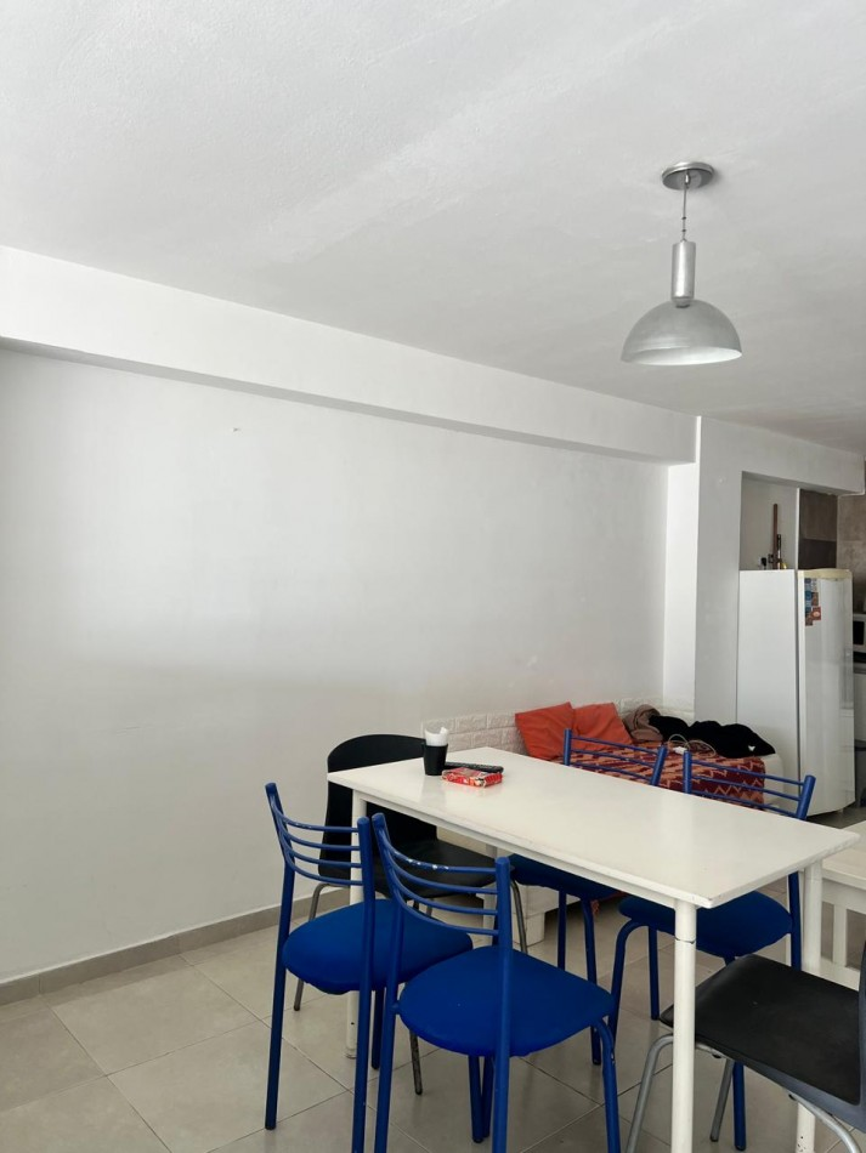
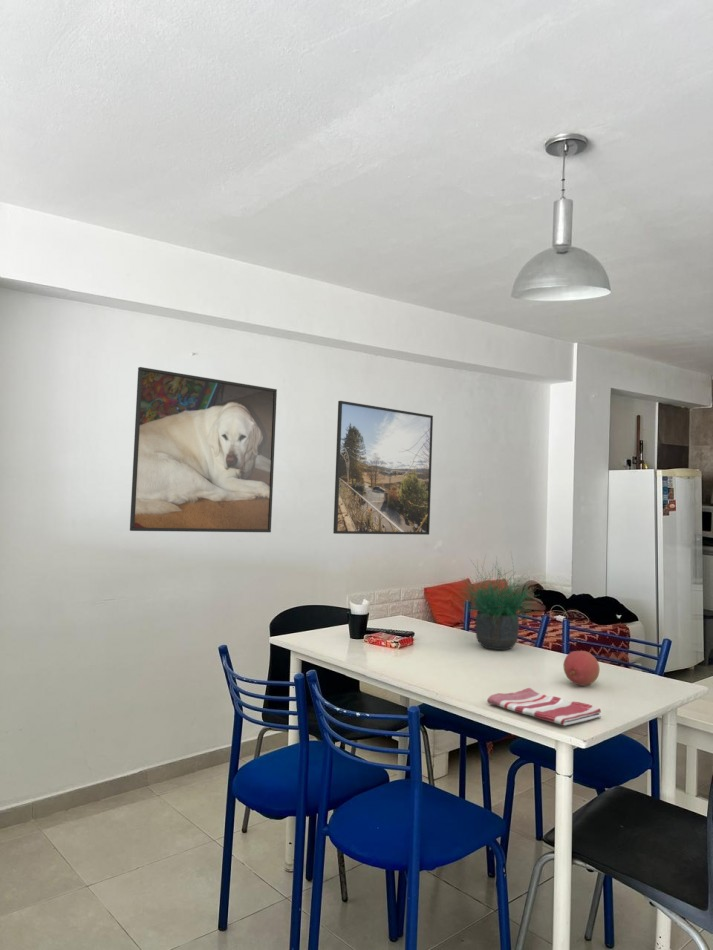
+ fruit (581, 667)
+ dish towel (543, 705)
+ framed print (208, 454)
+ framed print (386, 471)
+ potted plant (497, 598)
